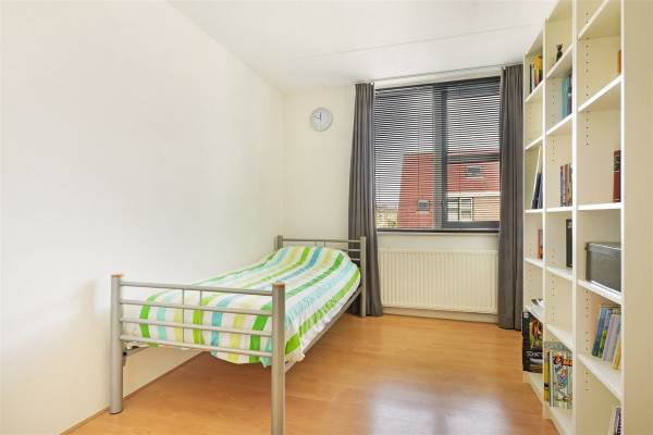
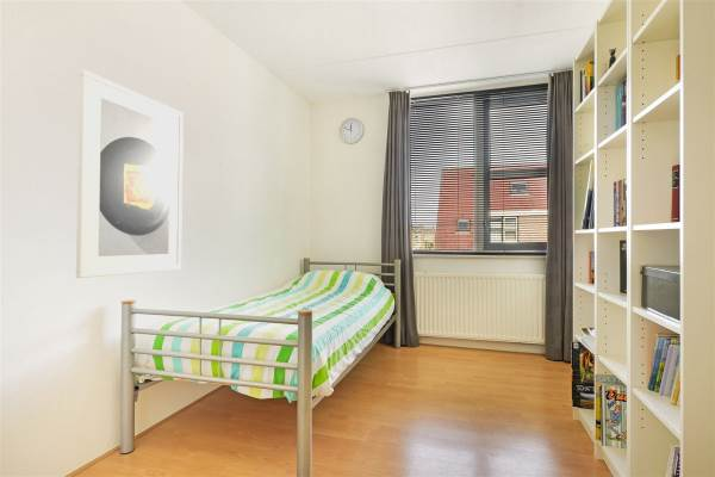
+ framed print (137, 182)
